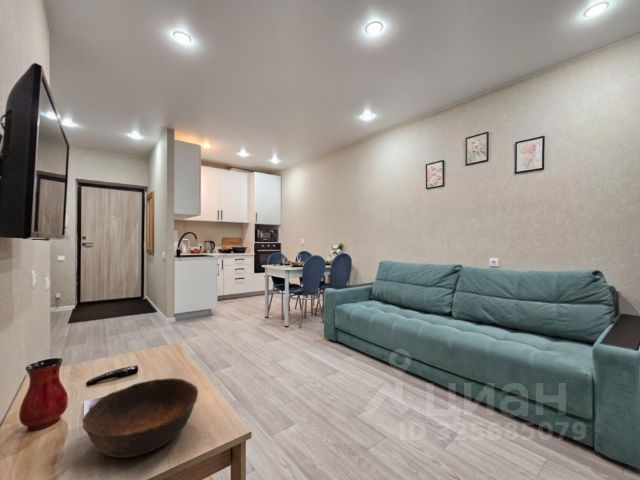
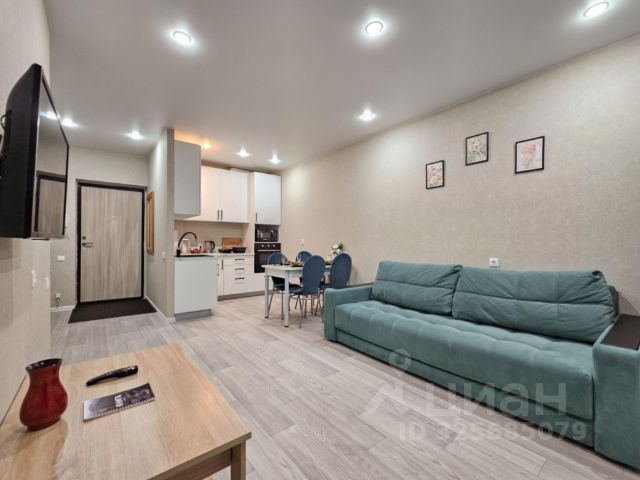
- bowl (145, 418)
